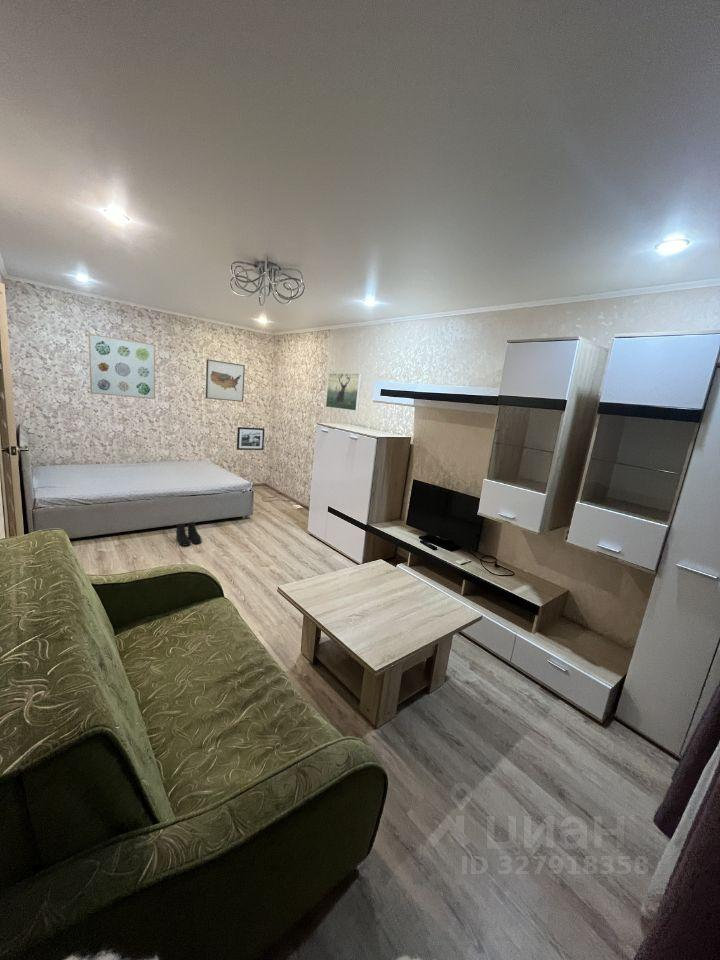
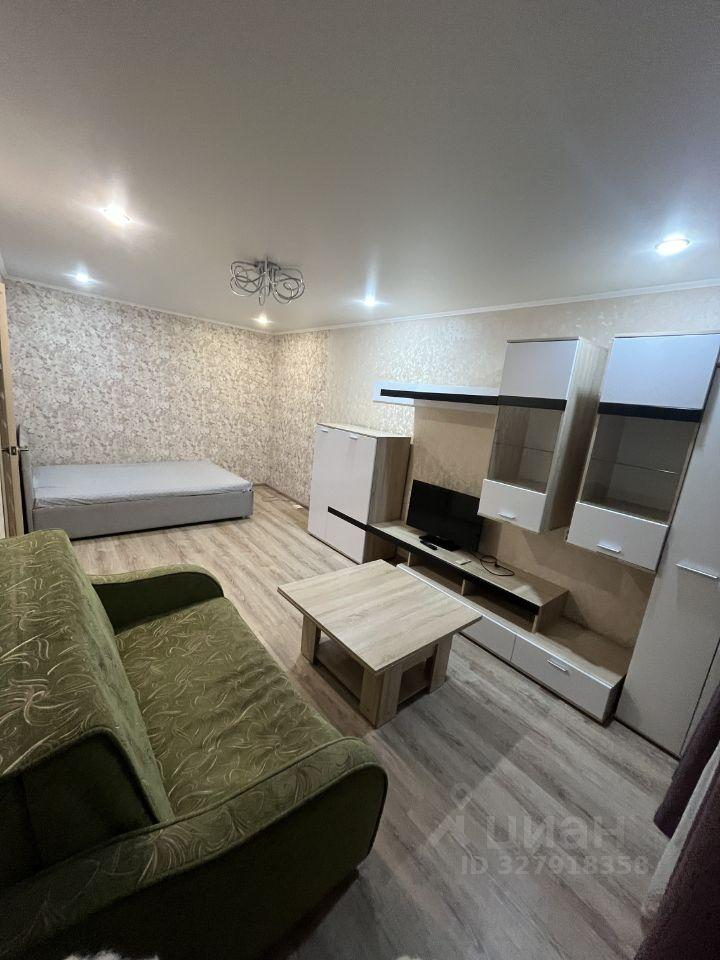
- boots (188, 532)
- wall art (225, 381)
- wall art (123, 368)
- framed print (342, 391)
- picture frame (250, 438)
